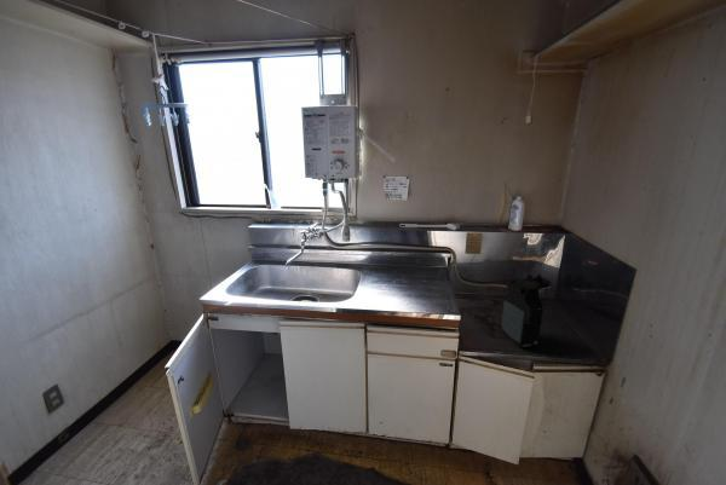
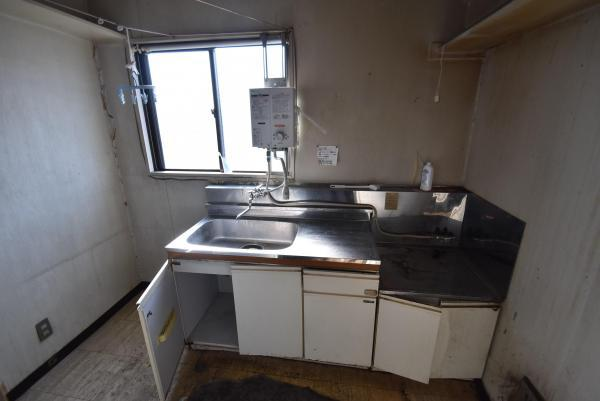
- coffee maker (524, 307)
